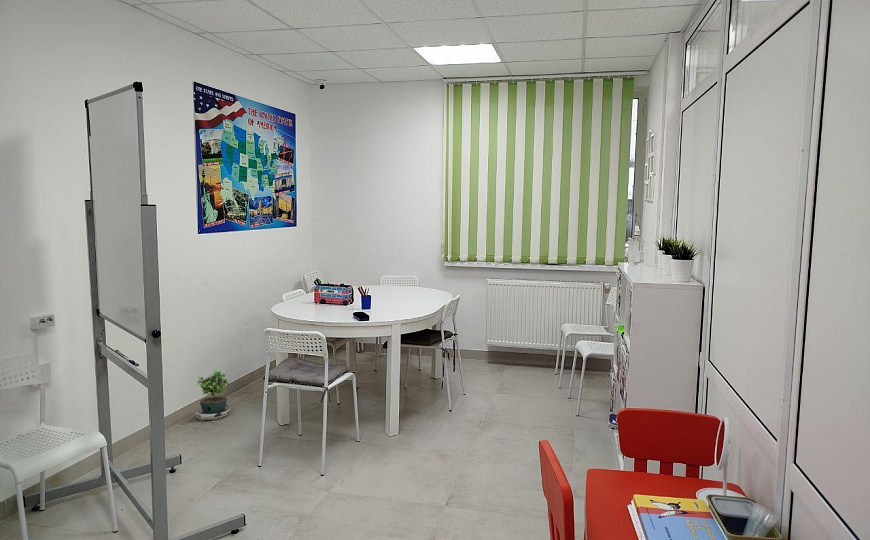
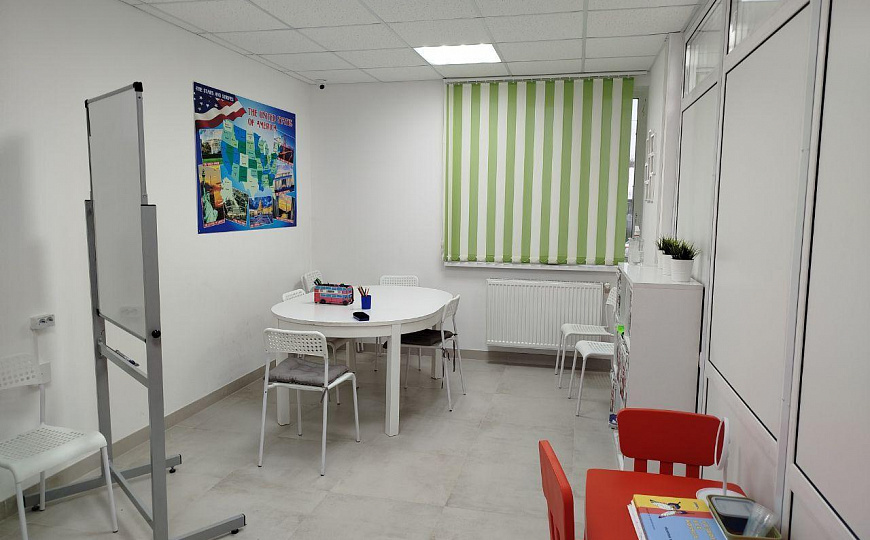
- potted plant (215, 393)
